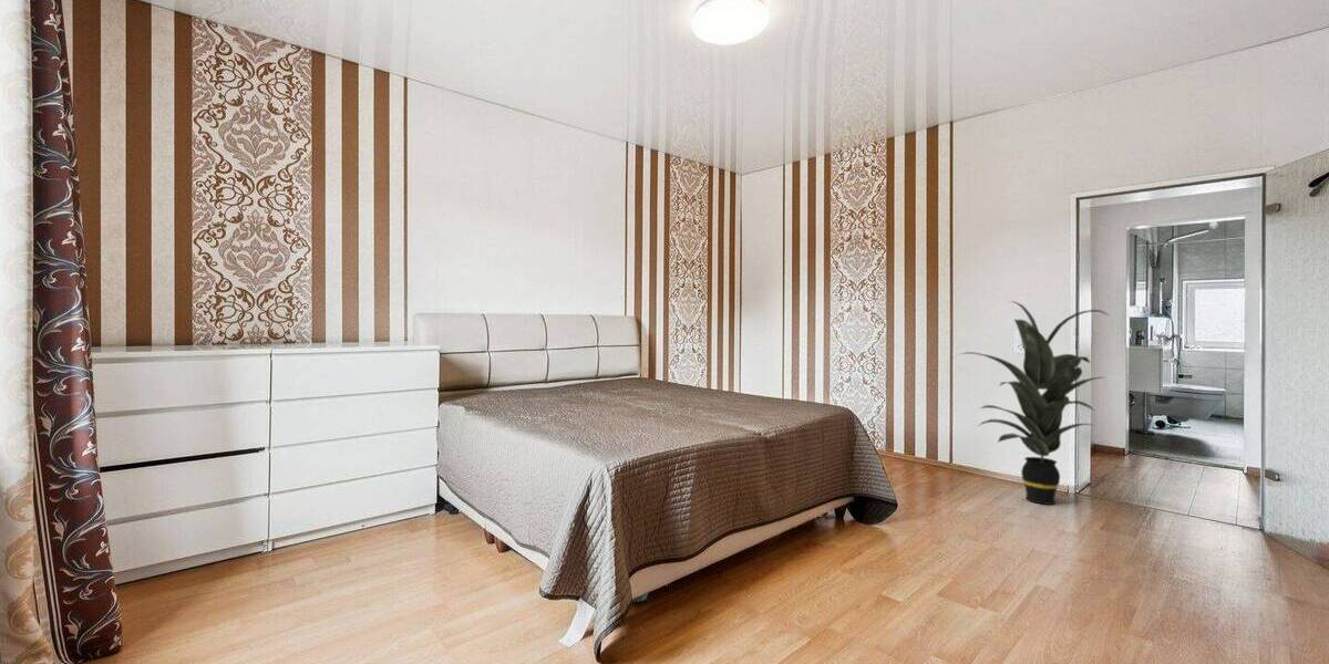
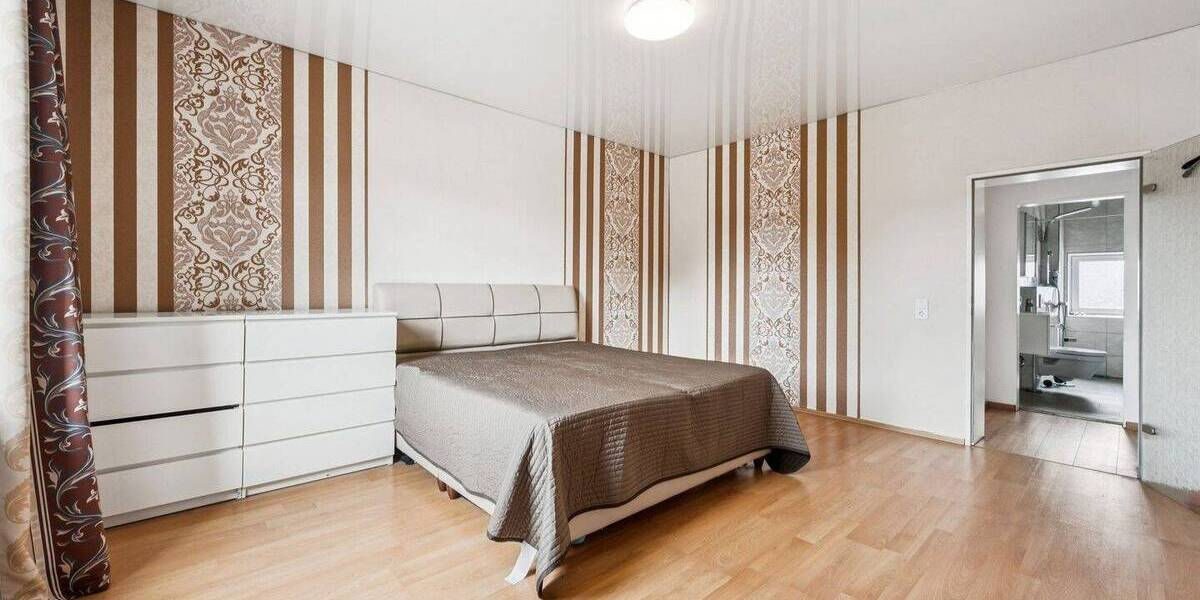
- indoor plant (1034, 398)
